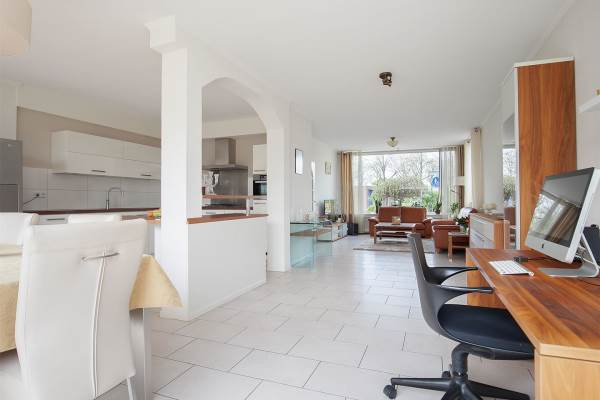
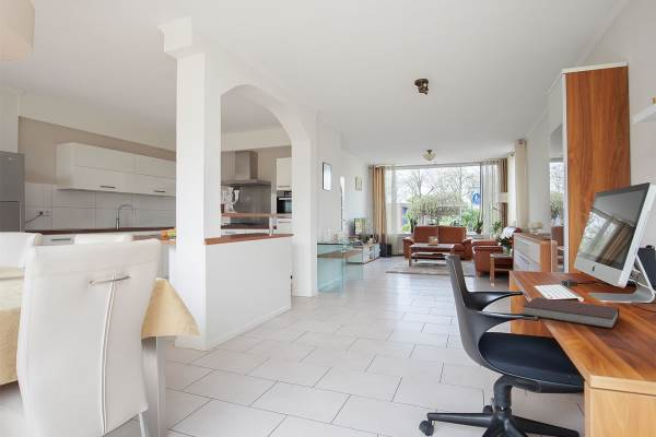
+ notebook (570, 310)
